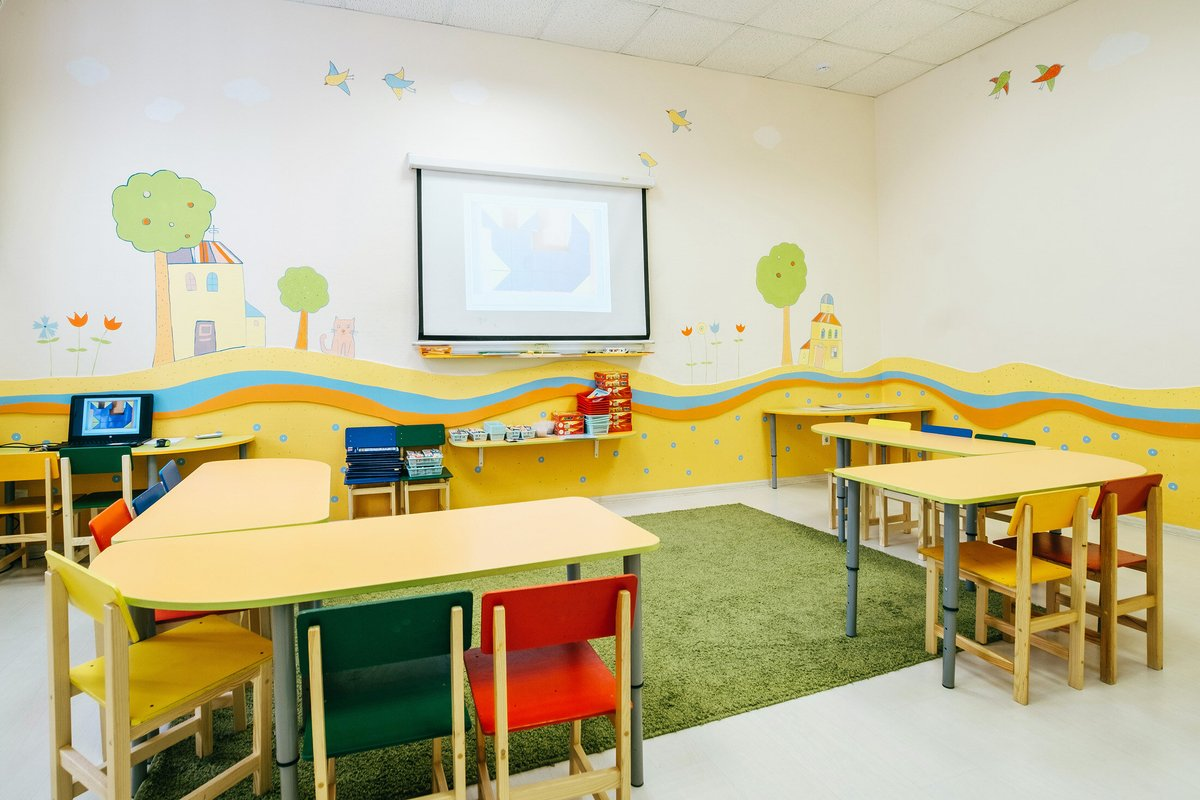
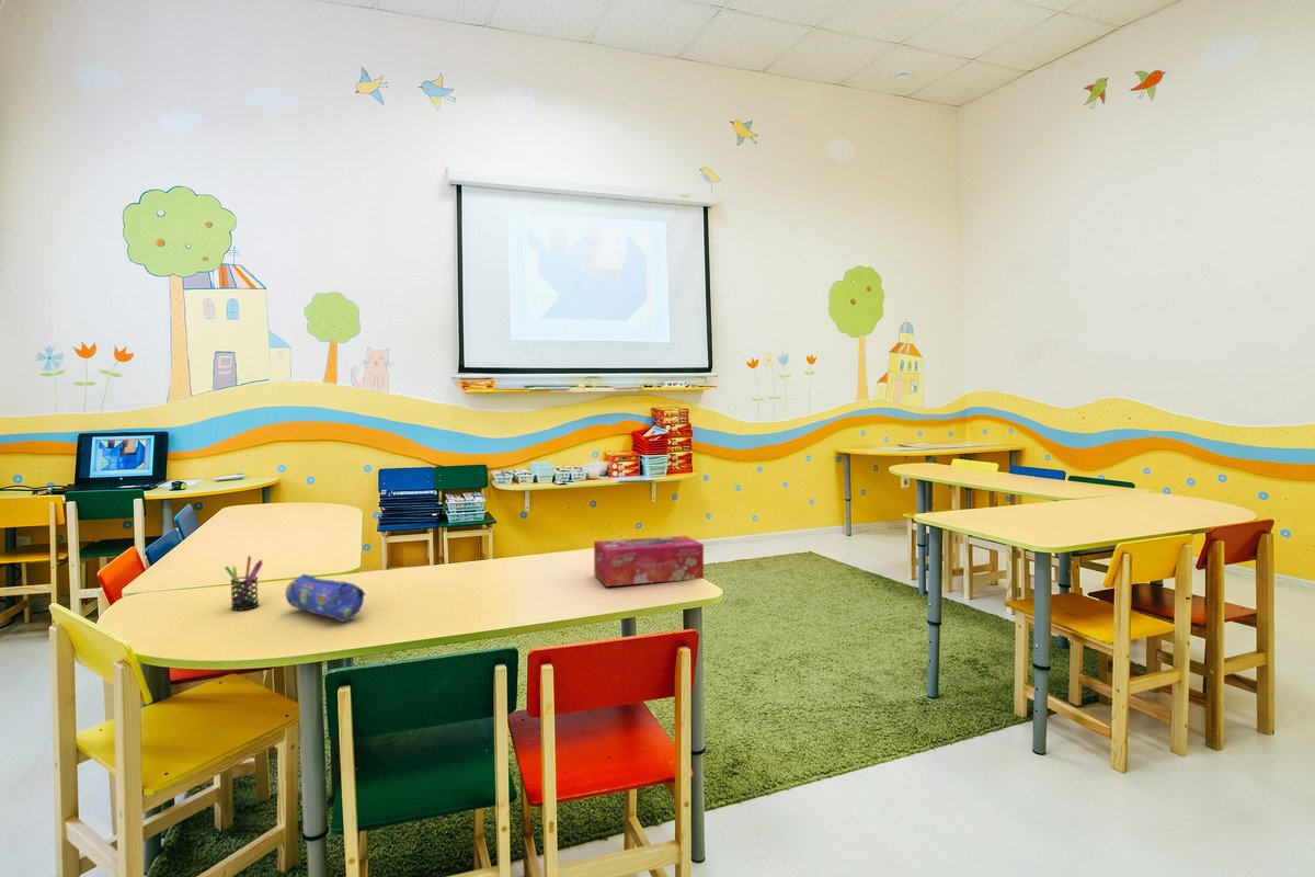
+ pencil case (324, 595)
+ pen holder (241, 582)
+ tissue box (648, 559)
